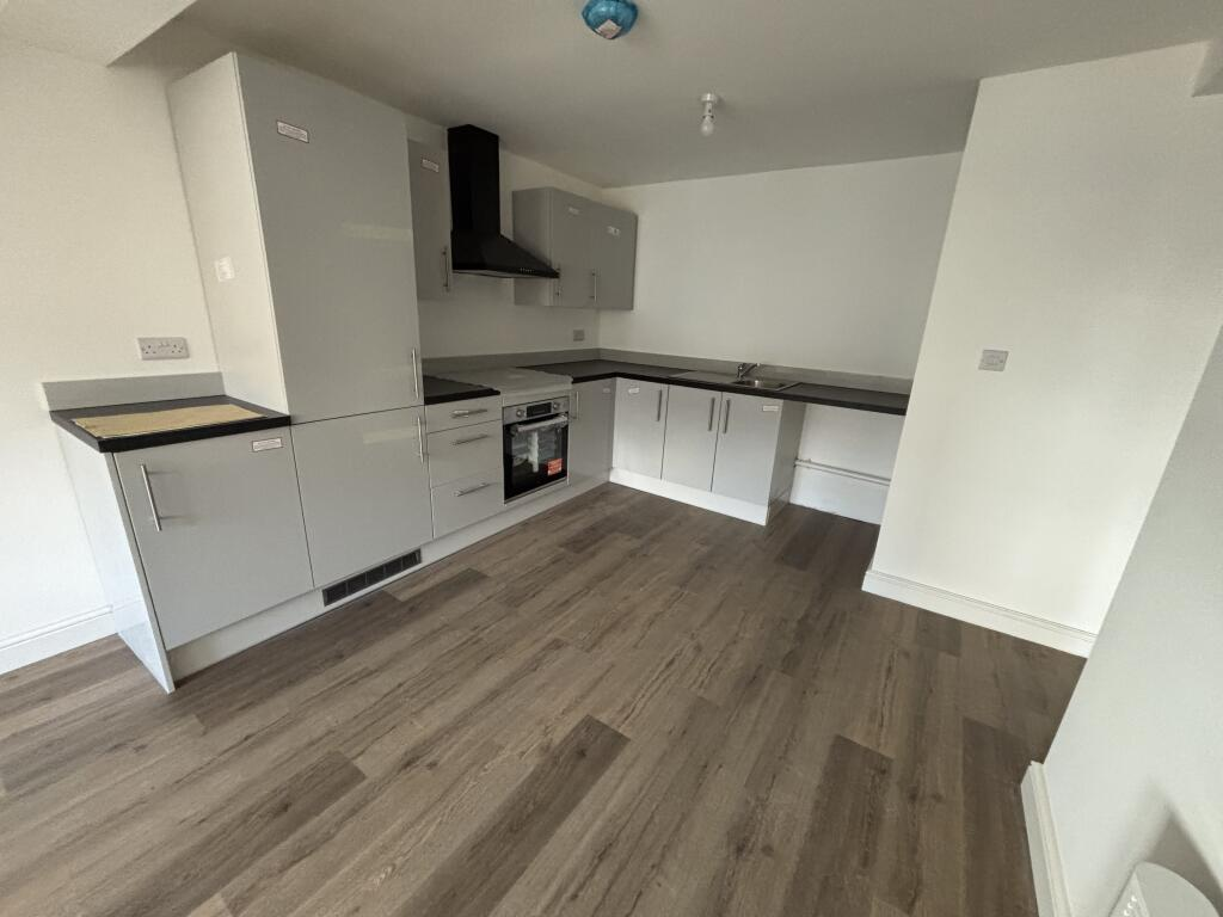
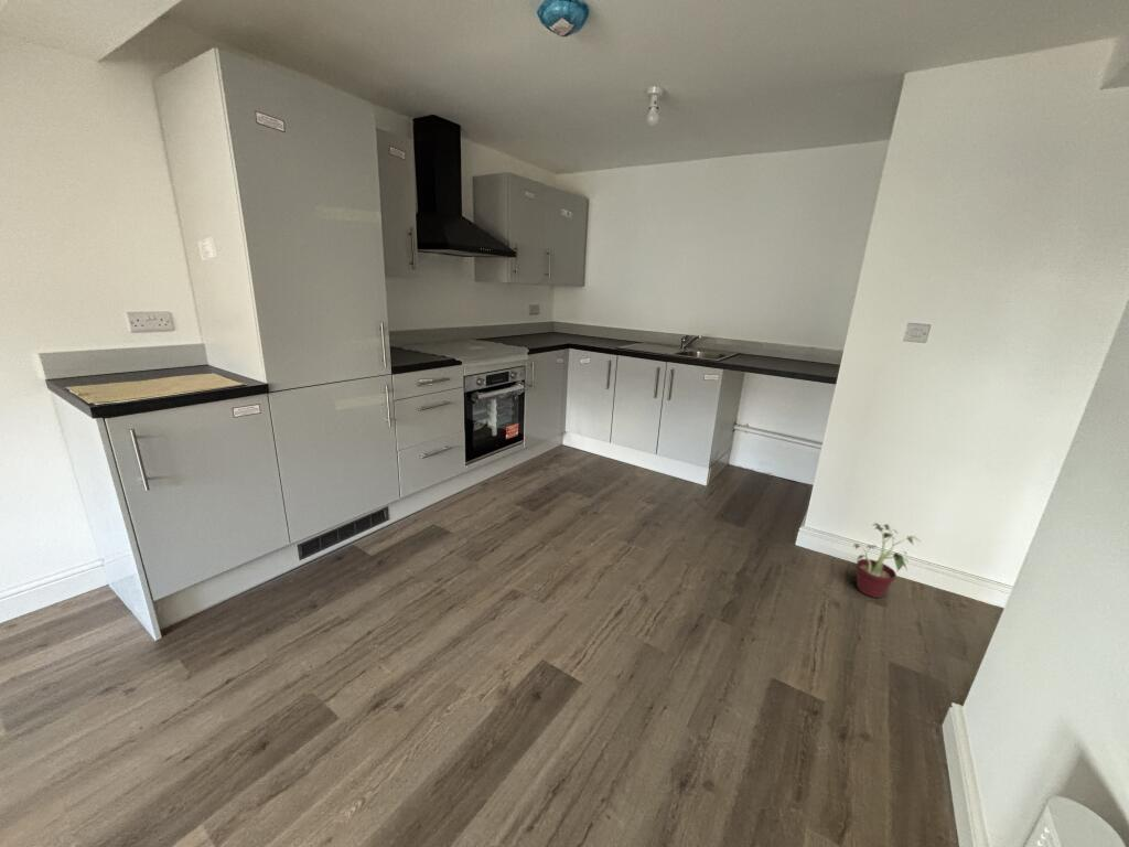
+ potted plant (881, 555)
